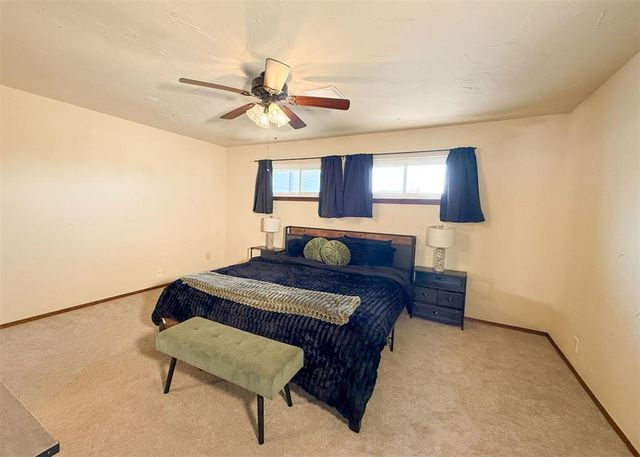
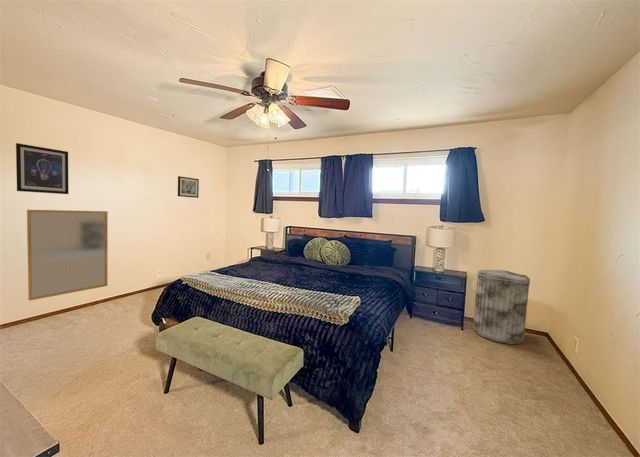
+ trash can (500, 302)
+ home mirror (71, 251)
+ wall art (188, 187)
+ wall art (43, 170)
